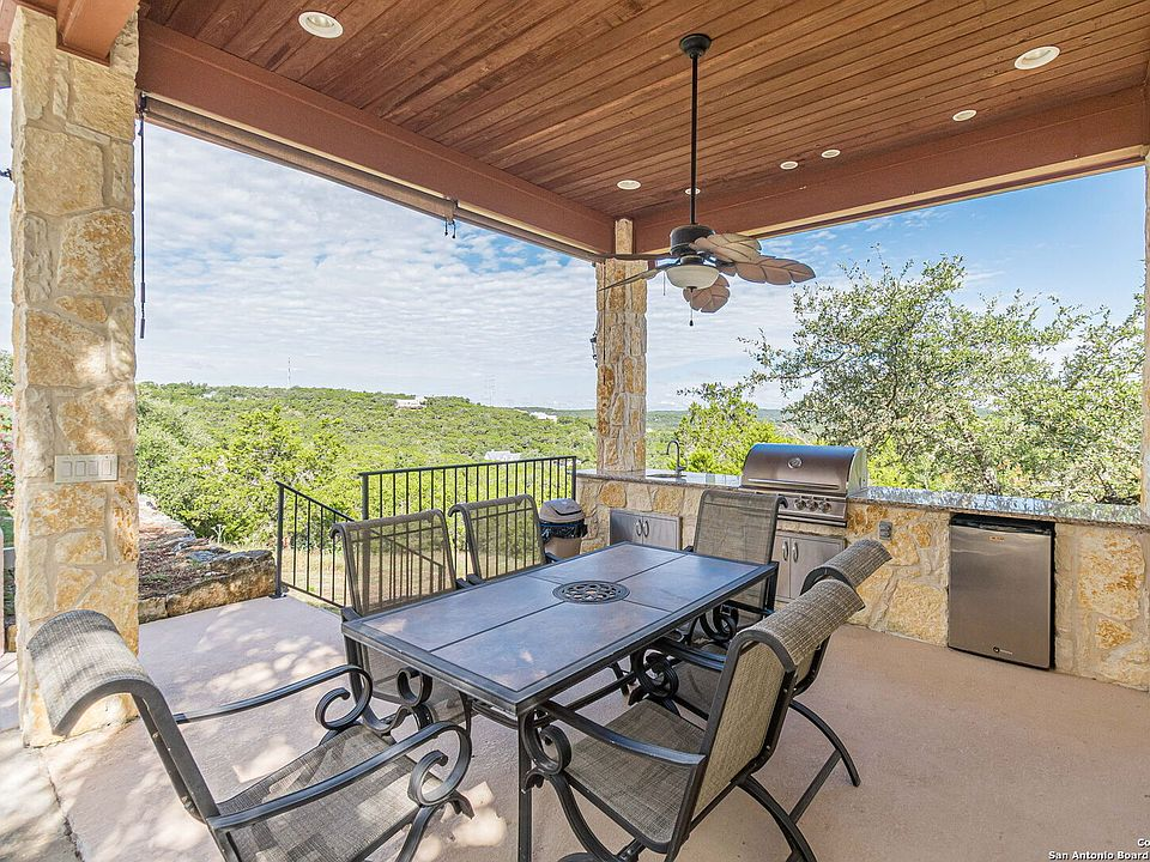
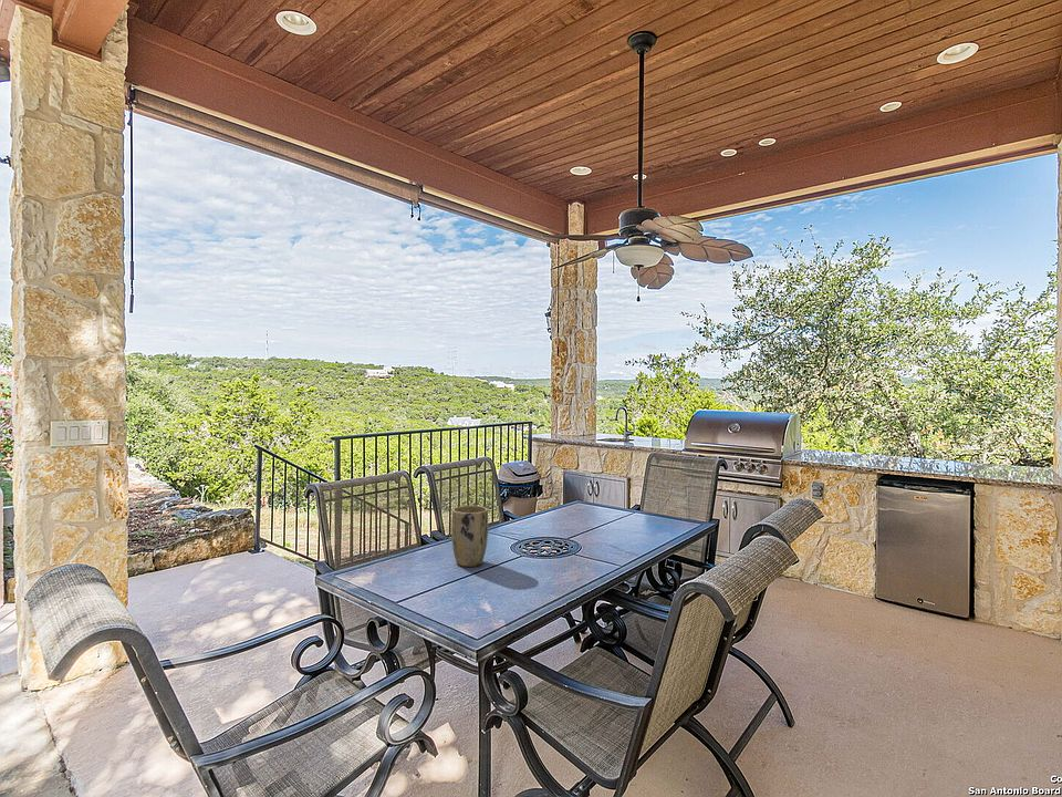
+ plant pot (469, 536)
